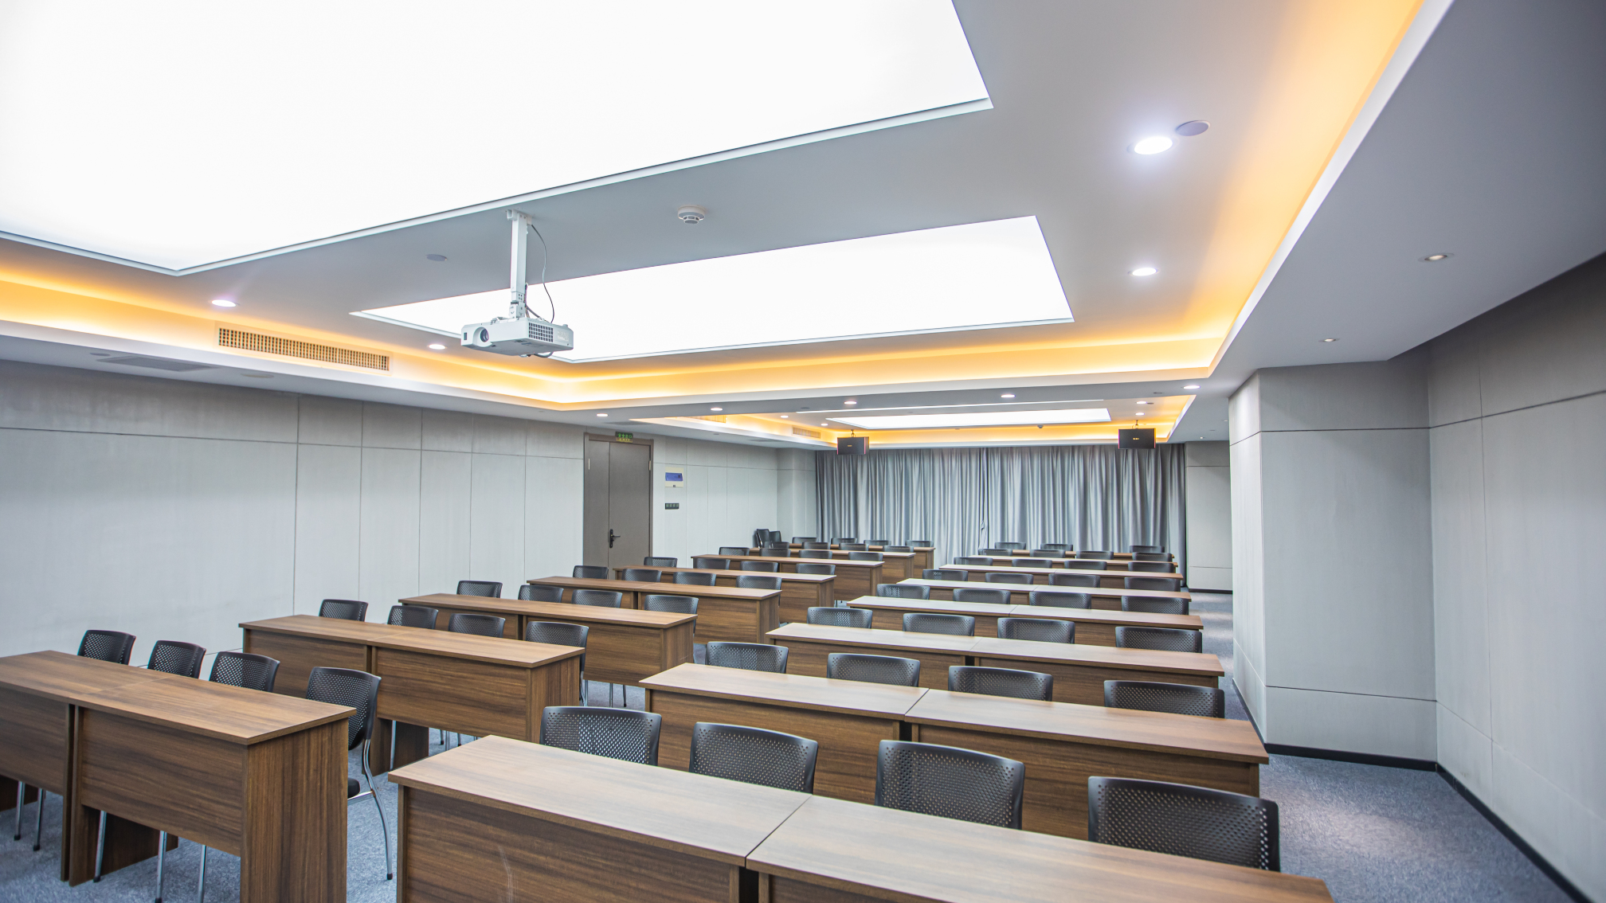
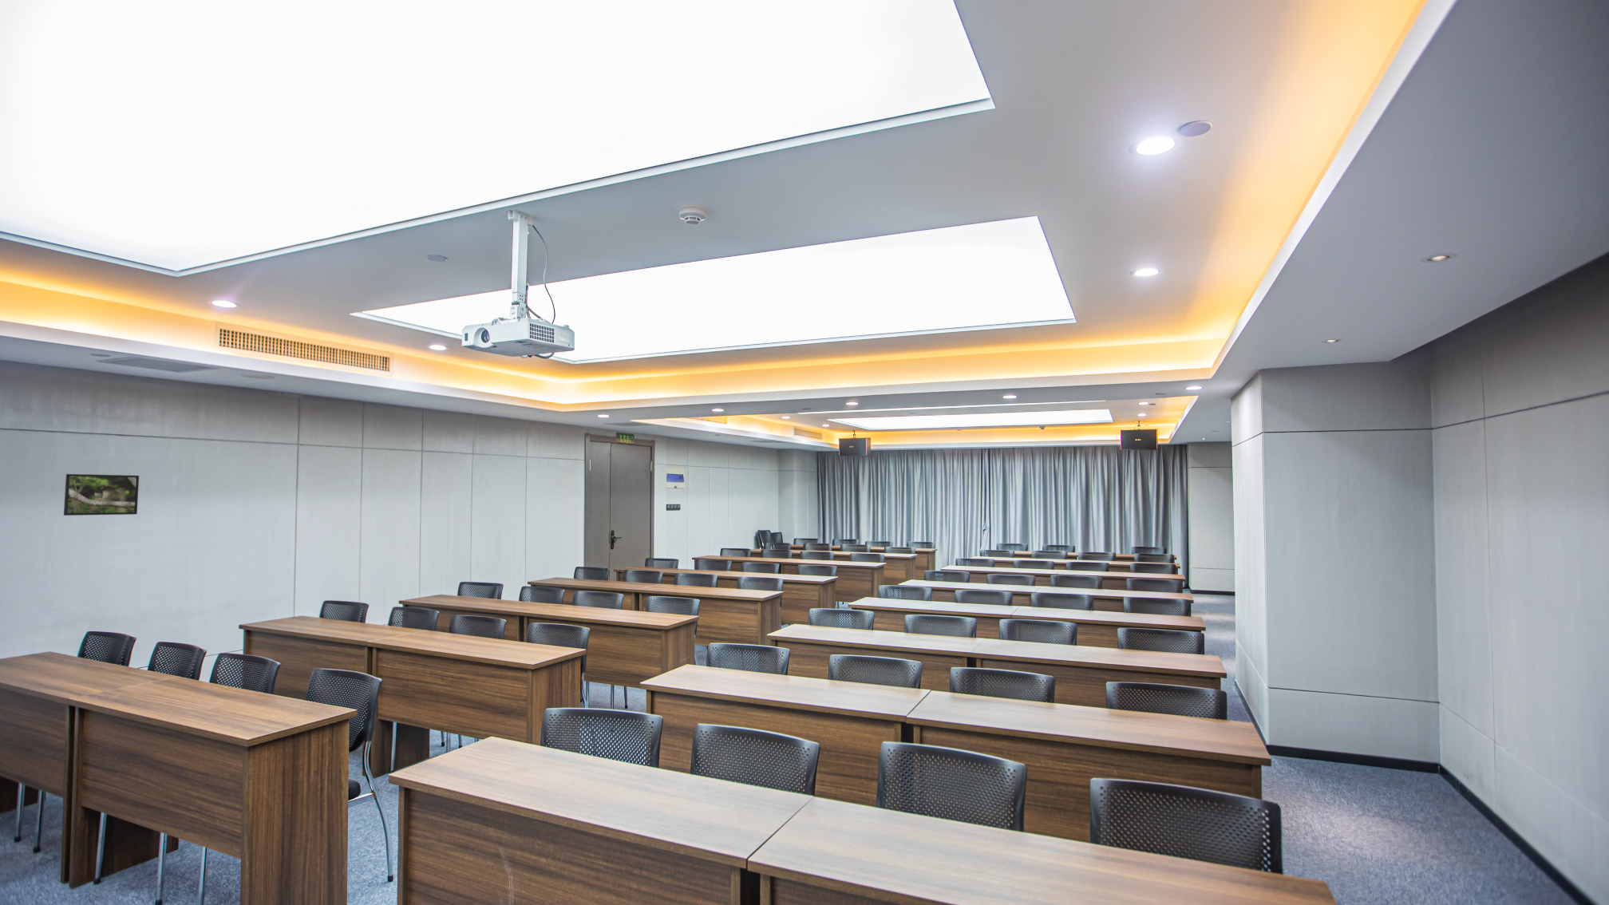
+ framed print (102, 495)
